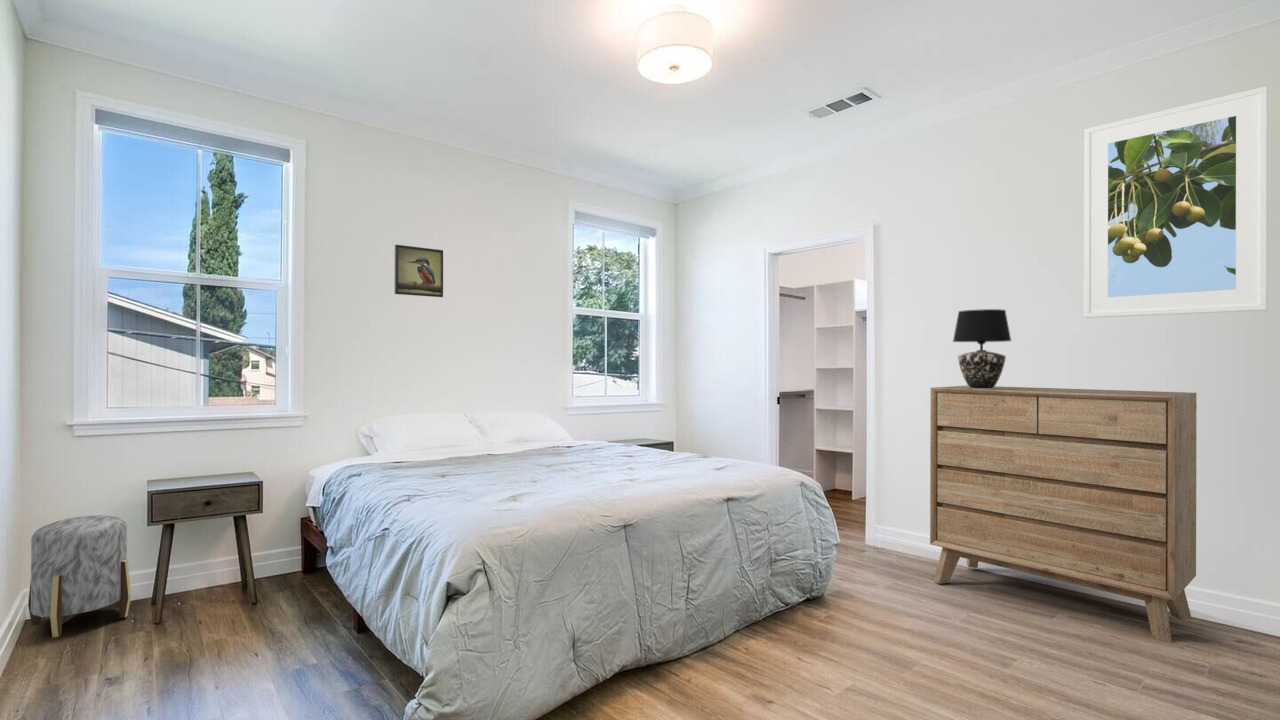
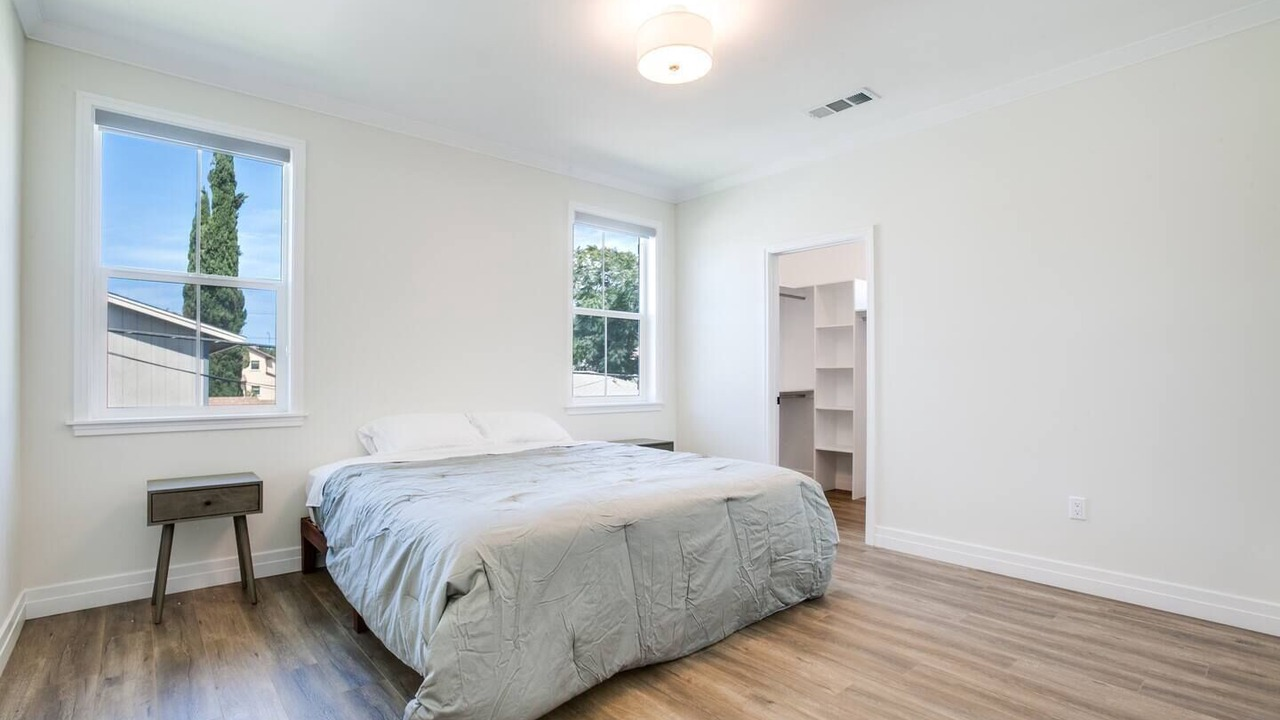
- stool (80, 569)
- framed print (1168, 212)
- table lamp (981, 349)
- dresser (1052, 494)
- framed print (419, 271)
